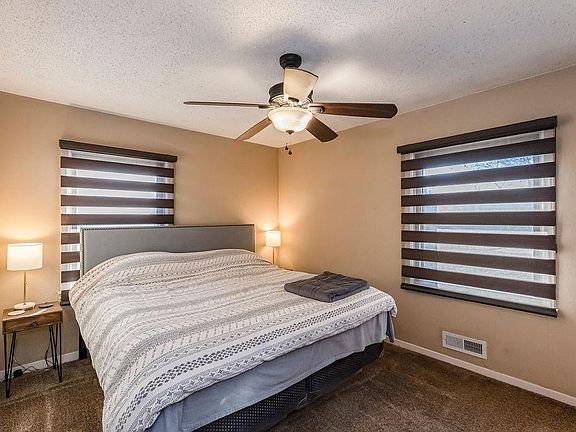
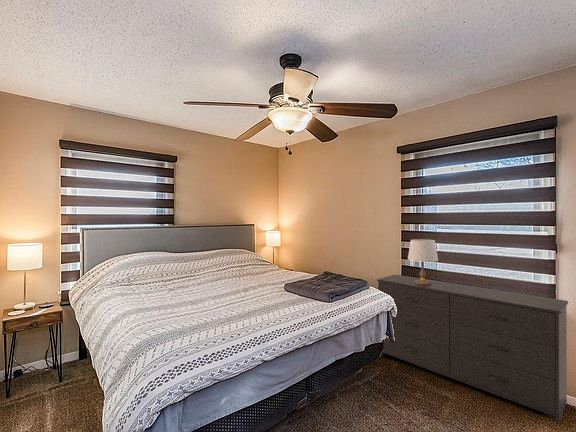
+ dresser (457, 332)
+ table lamp (422, 261)
